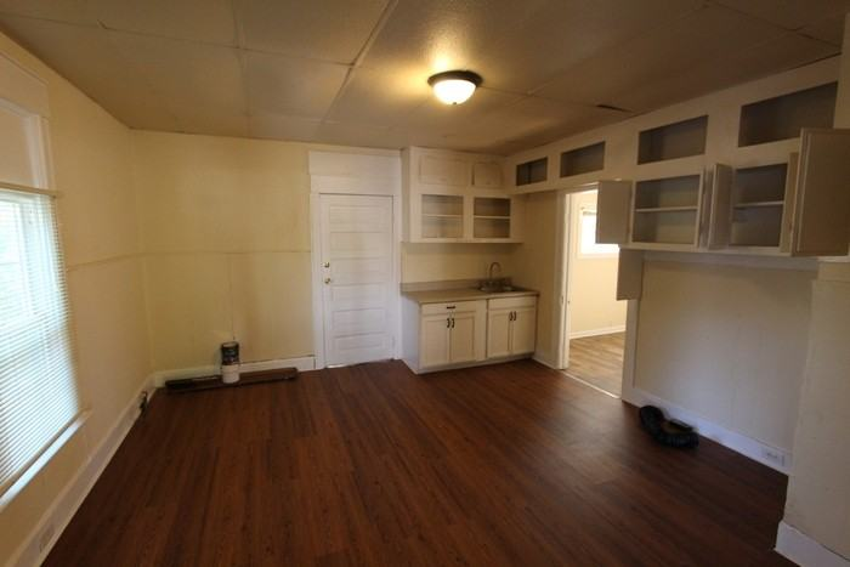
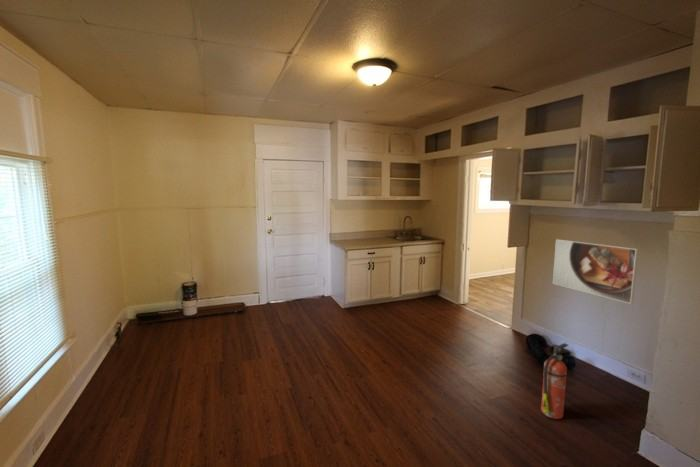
+ fire extinguisher (555, 379)
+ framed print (590, 268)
